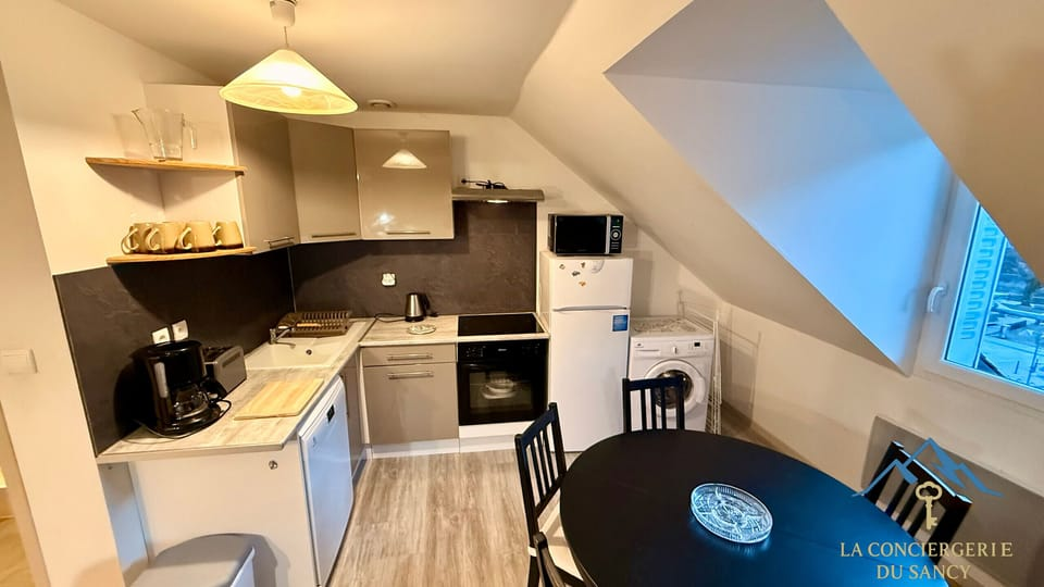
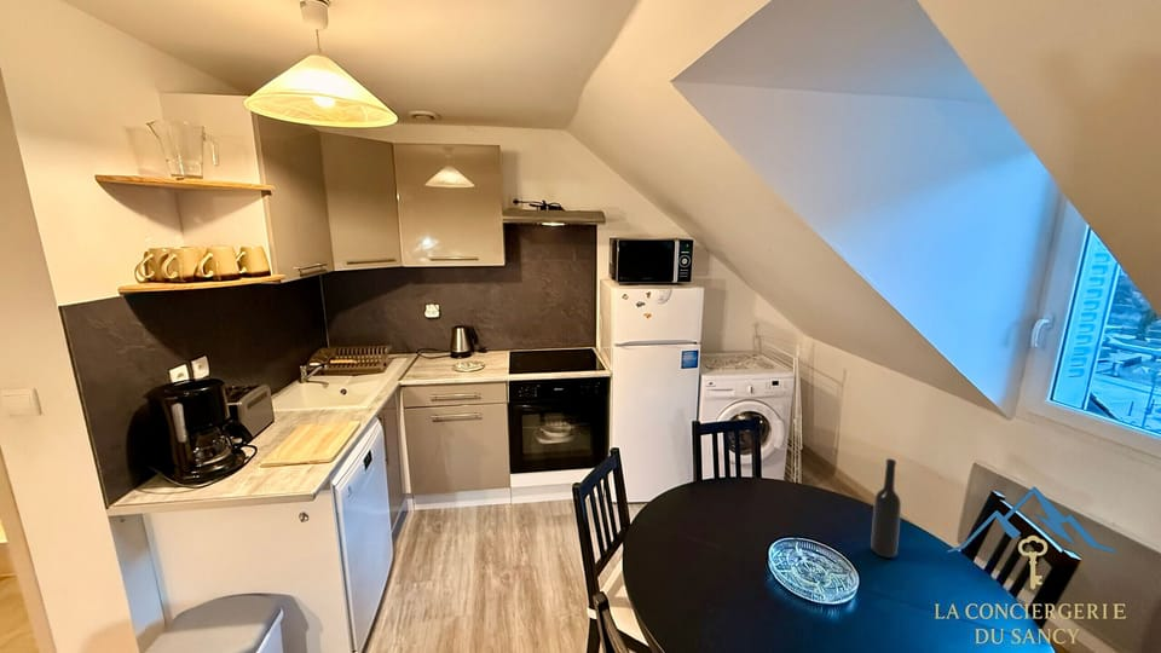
+ bottle (886, 507)
